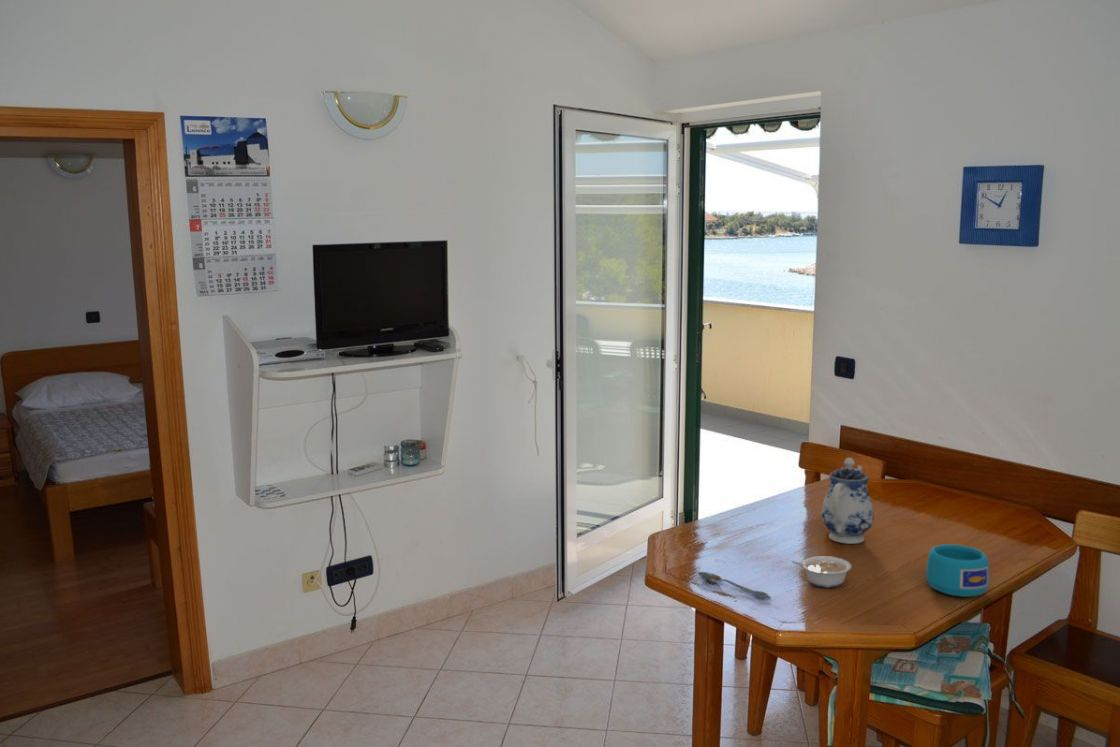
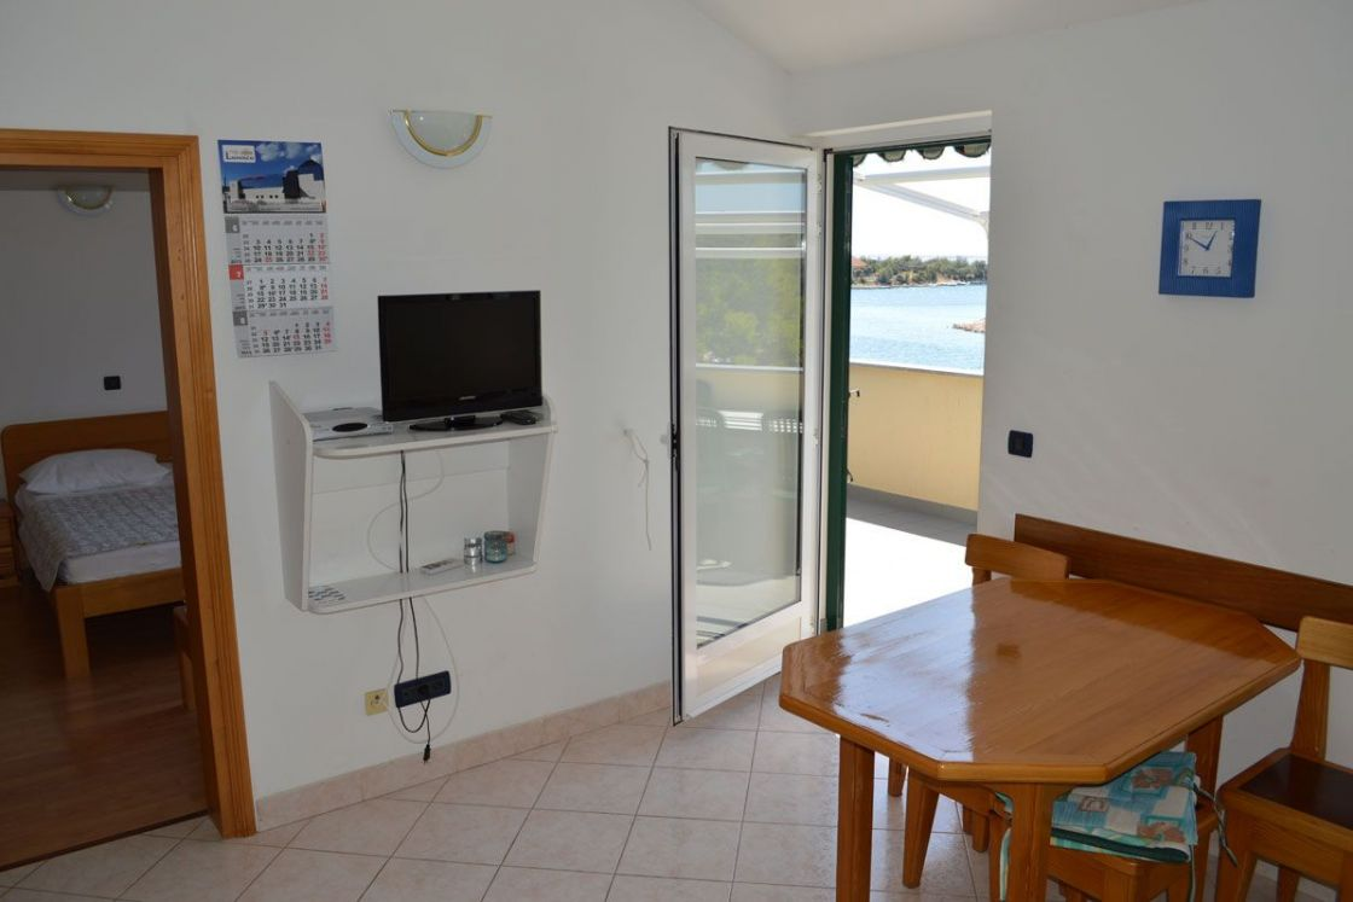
- teapot (848, 498)
- legume (824, 571)
- spoon (733, 584)
- cup (952, 567)
